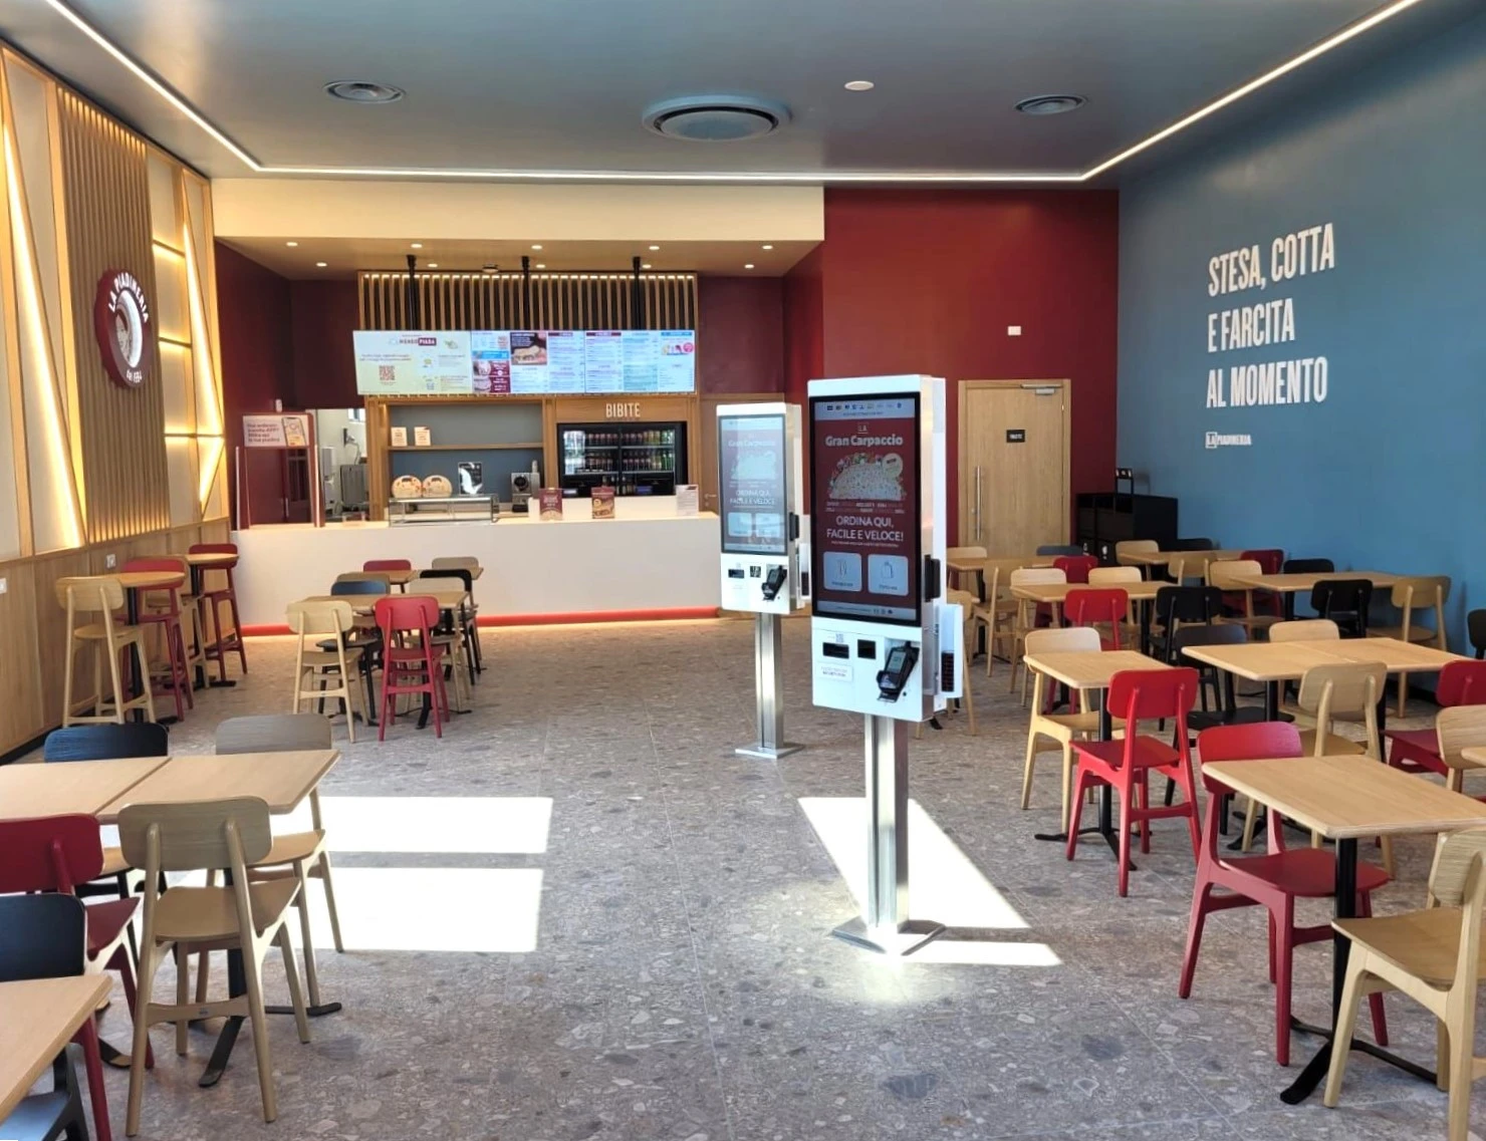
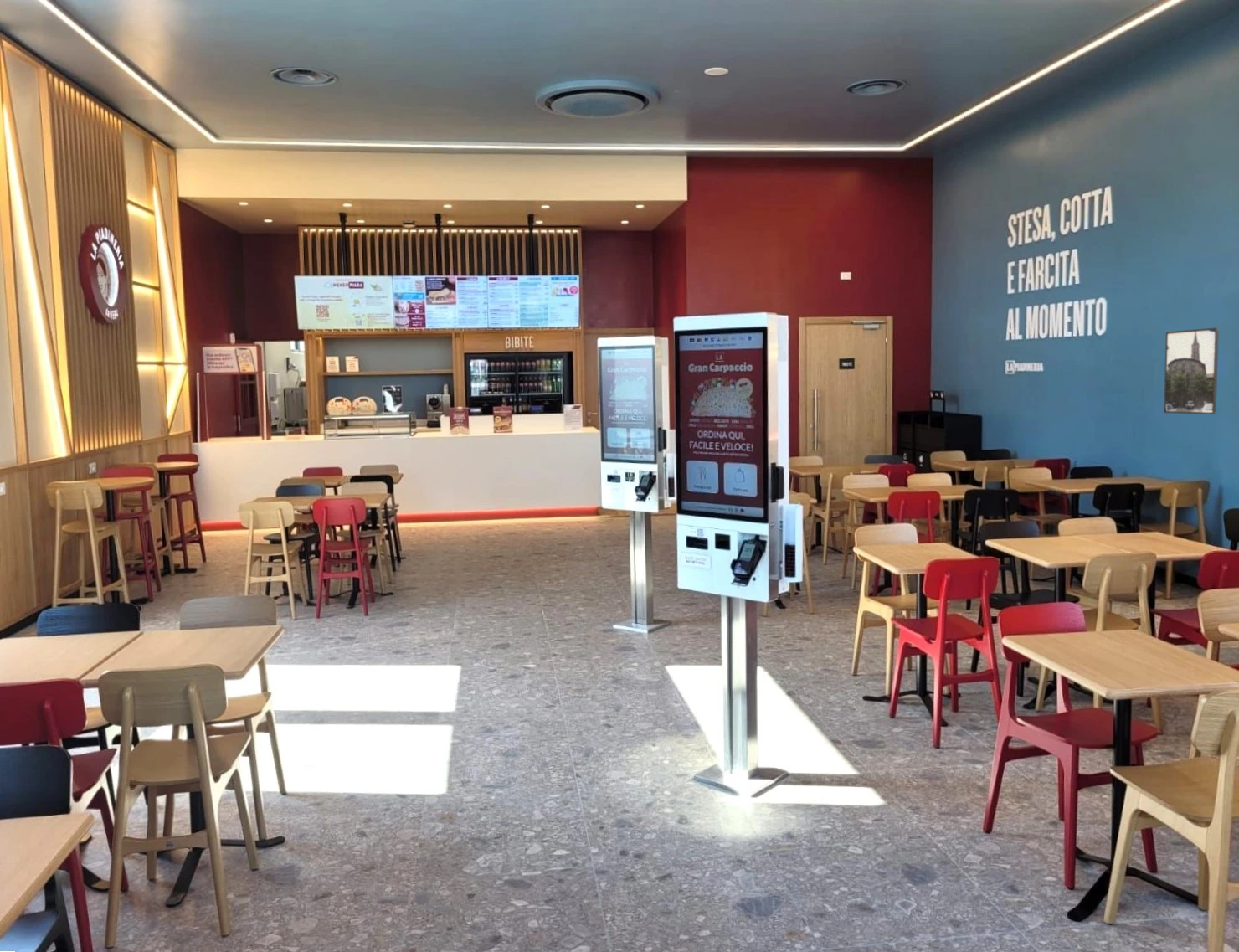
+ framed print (1190, 372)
